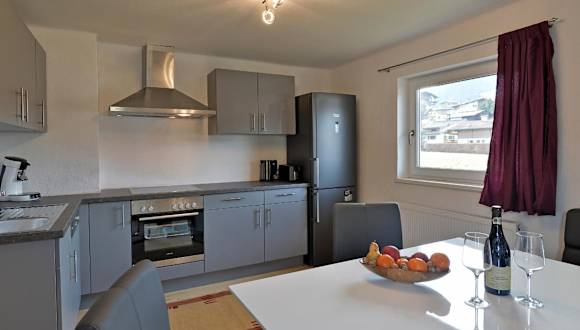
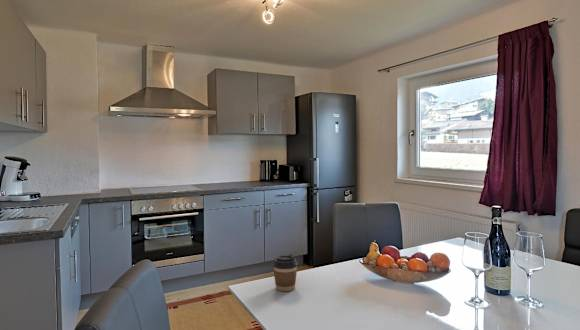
+ coffee cup (285, 271)
